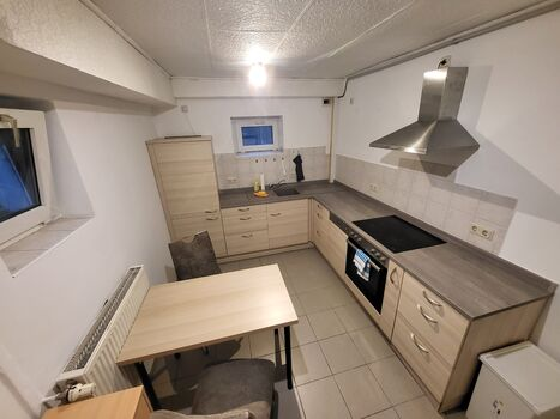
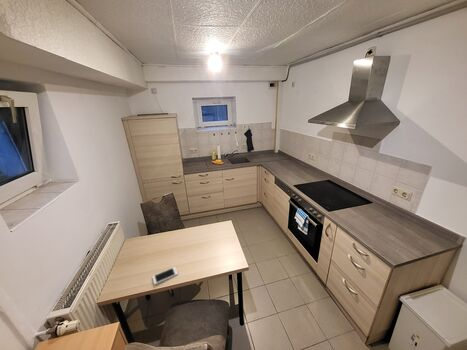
+ cell phone (165, 275)
